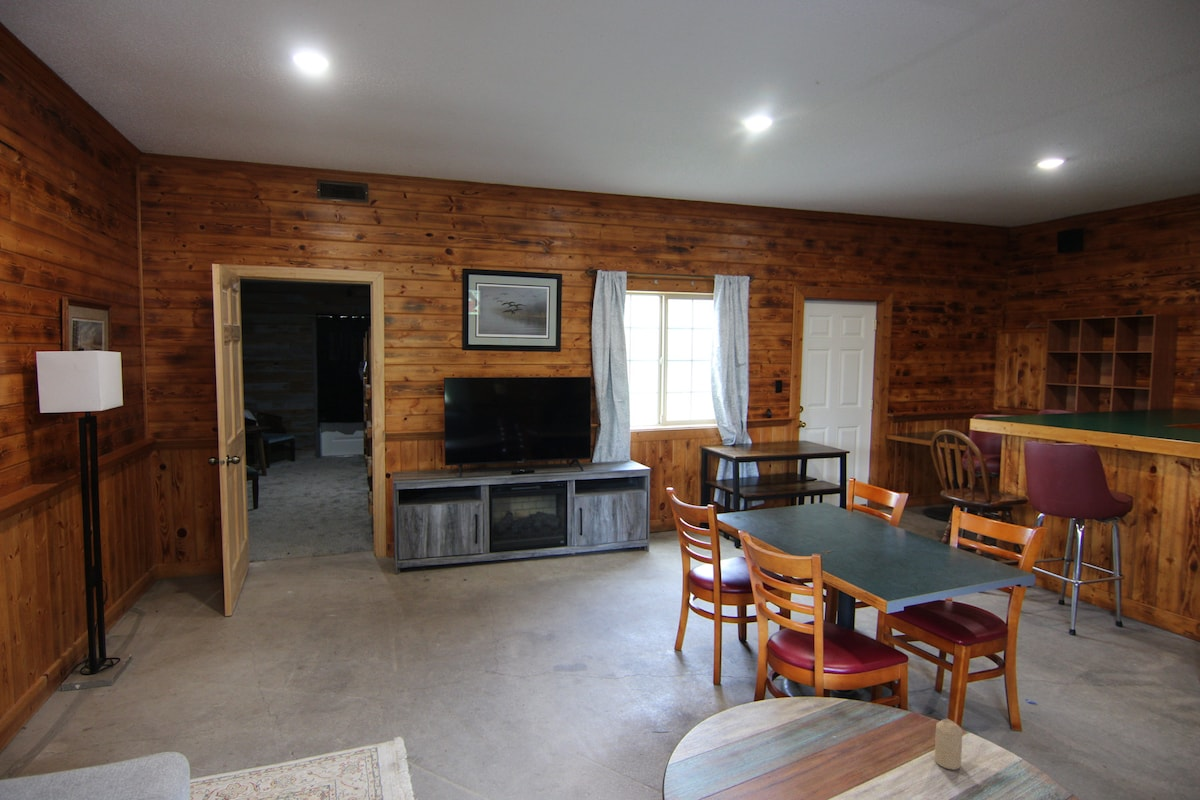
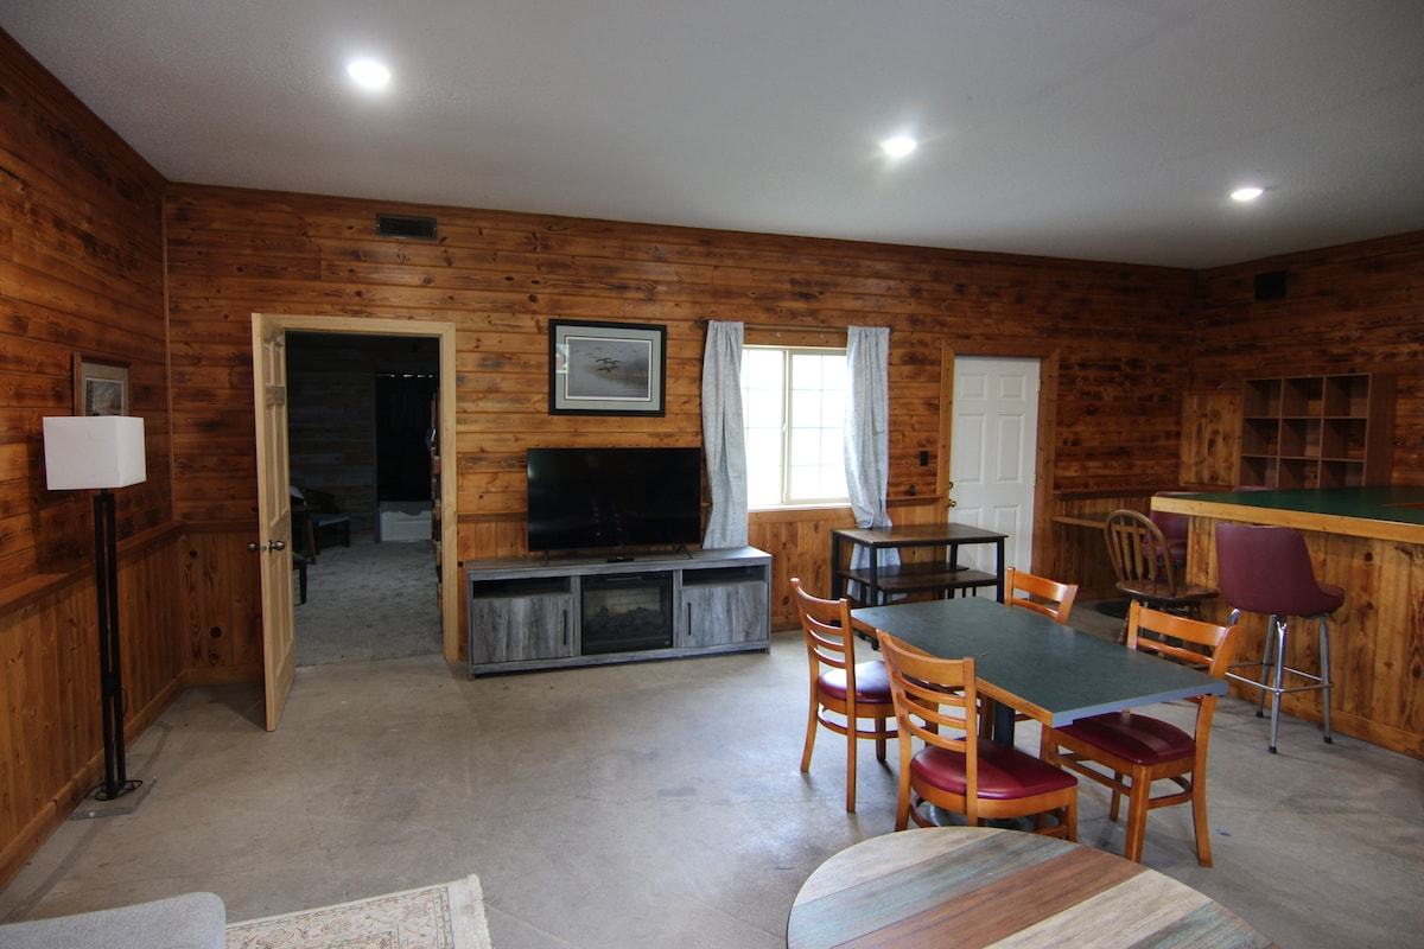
- candle (948, 742)
